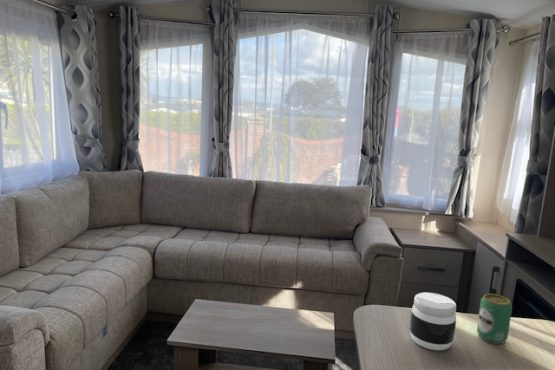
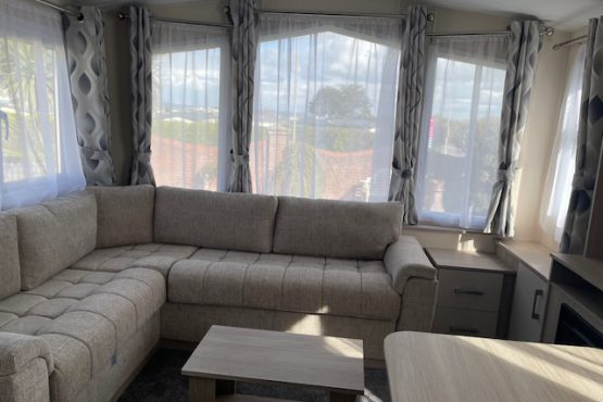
- jar (432, 320)
- beverage can (494, 318)
